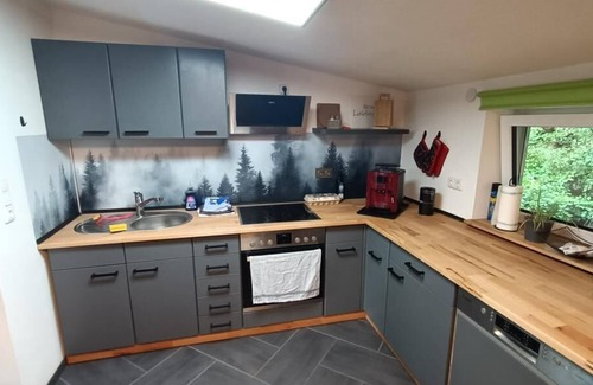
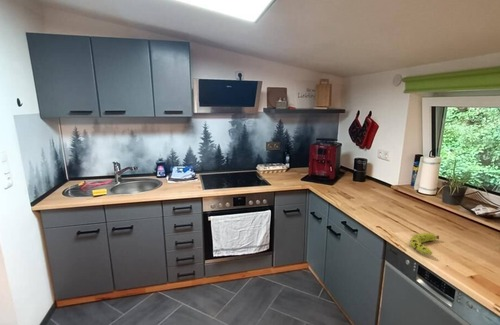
+ fruit (429, 240)
